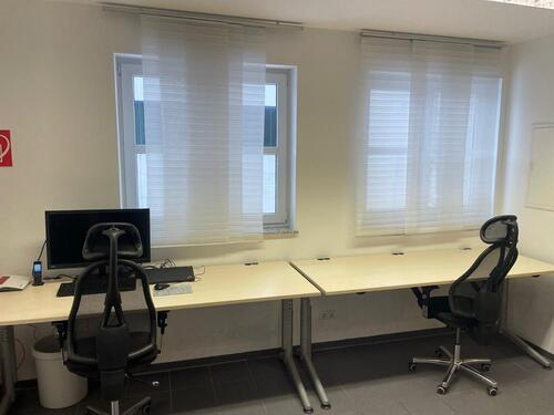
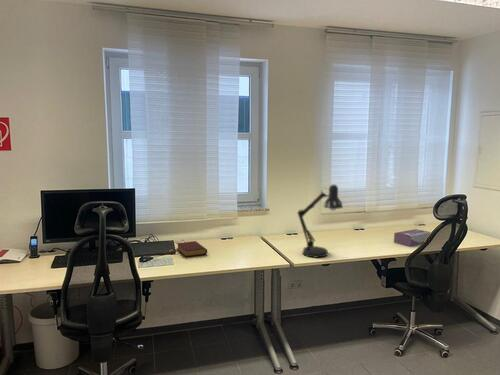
+ book (191, 248)
+ tissue box (412, 237)
+ desk lamp (325, 207)
